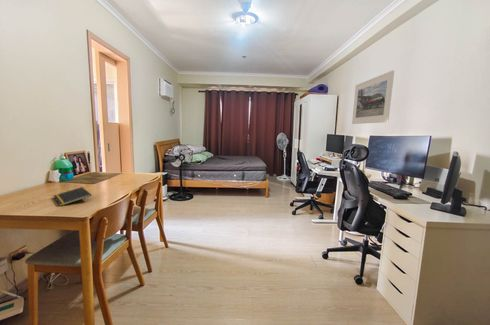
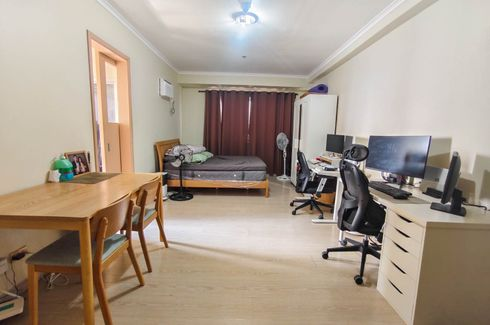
- notepad (72, 195)
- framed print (369, 101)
